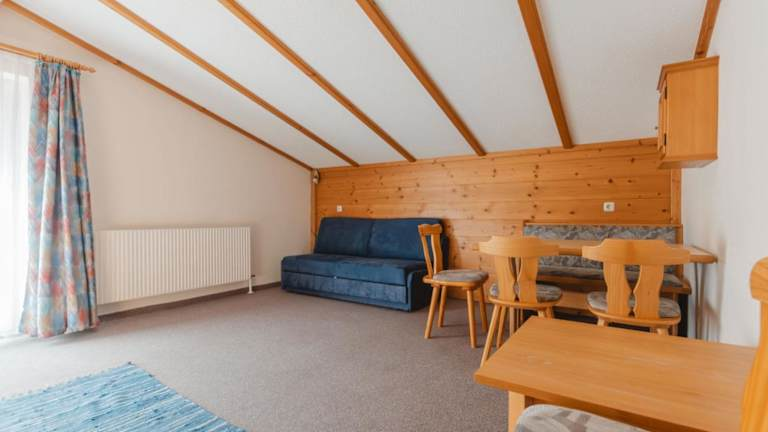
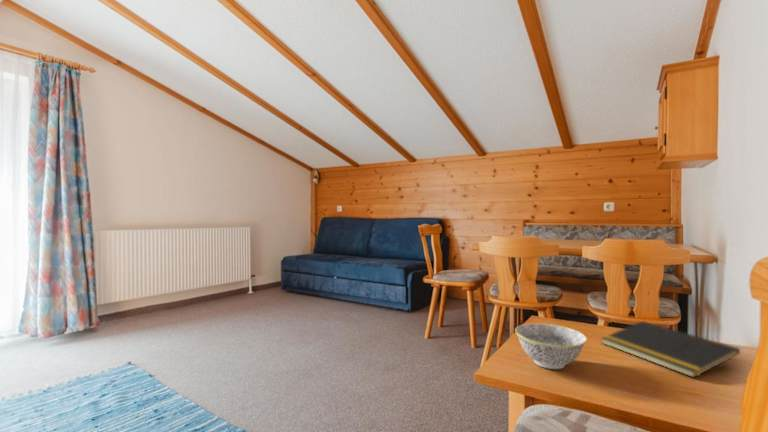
+ notepad (664, 345)
+ bowl (549, 348)
